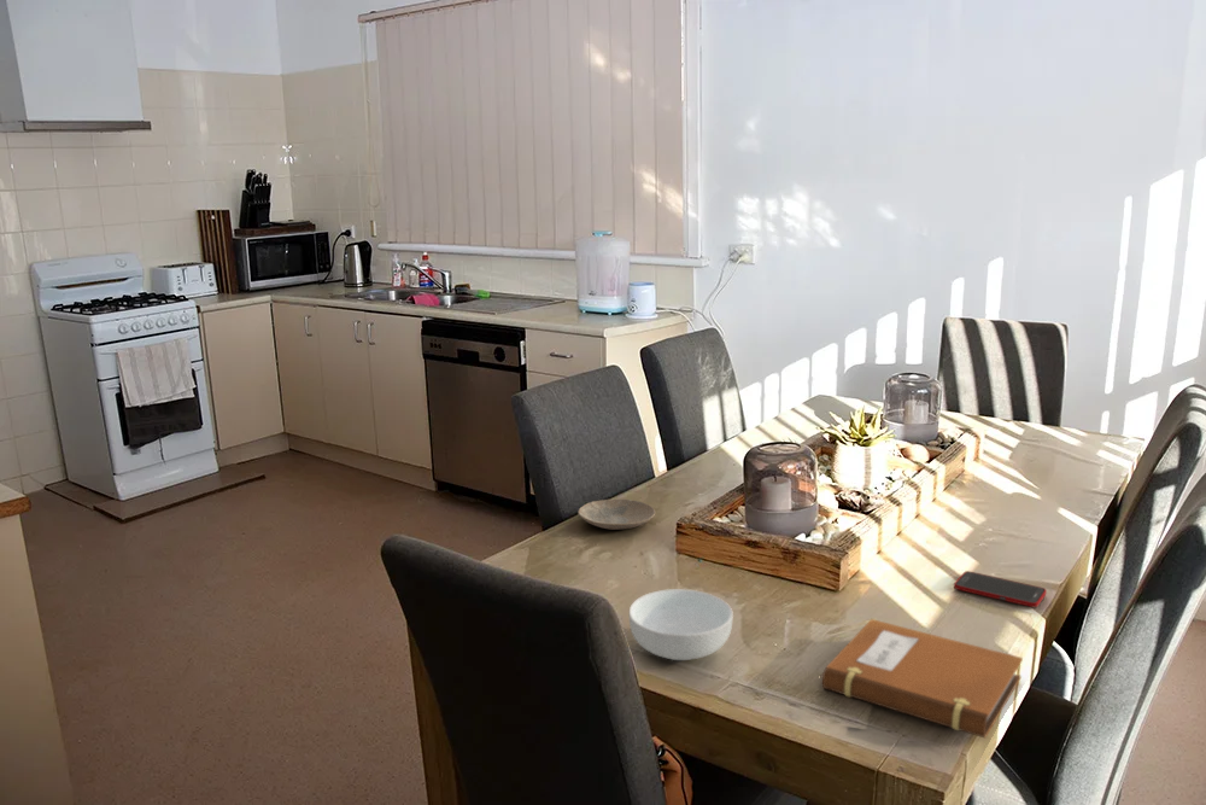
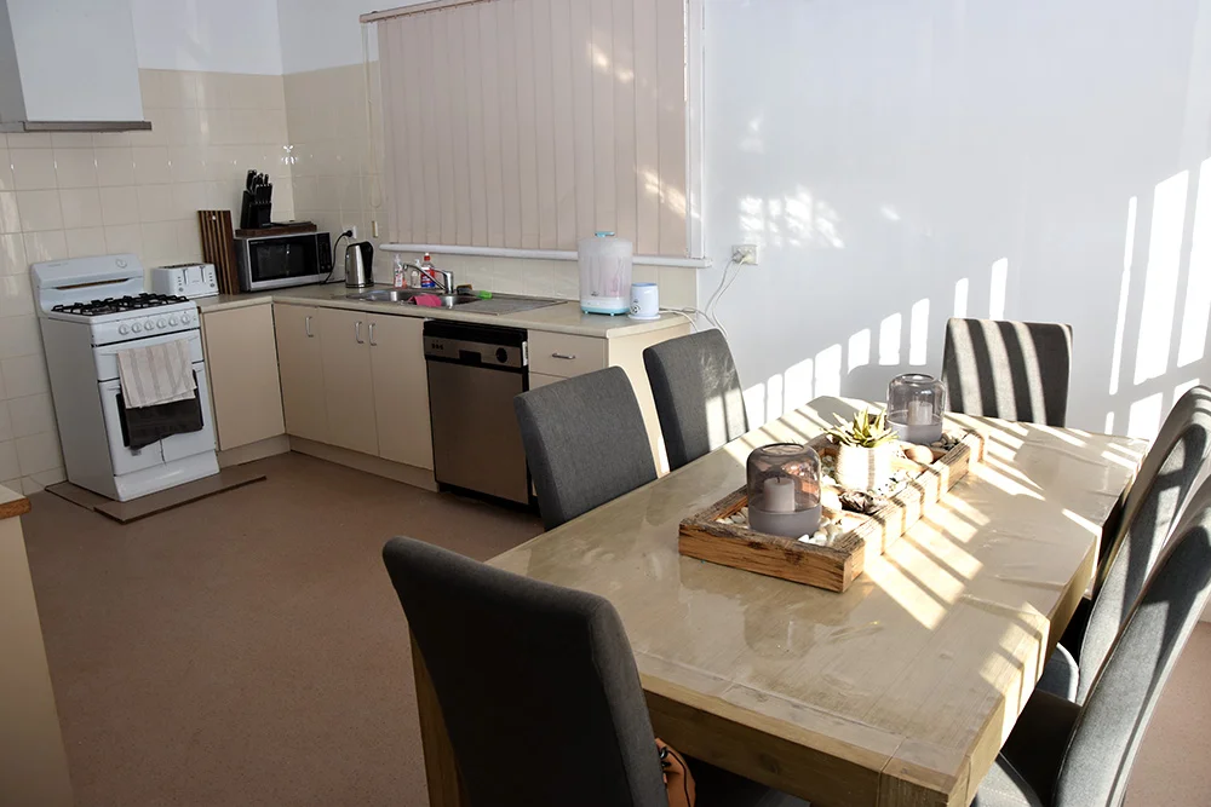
- plate (616, 517)
- cereal bowl (680, 629)
- notebook (918, 672)
- cell phone (999, 588)
